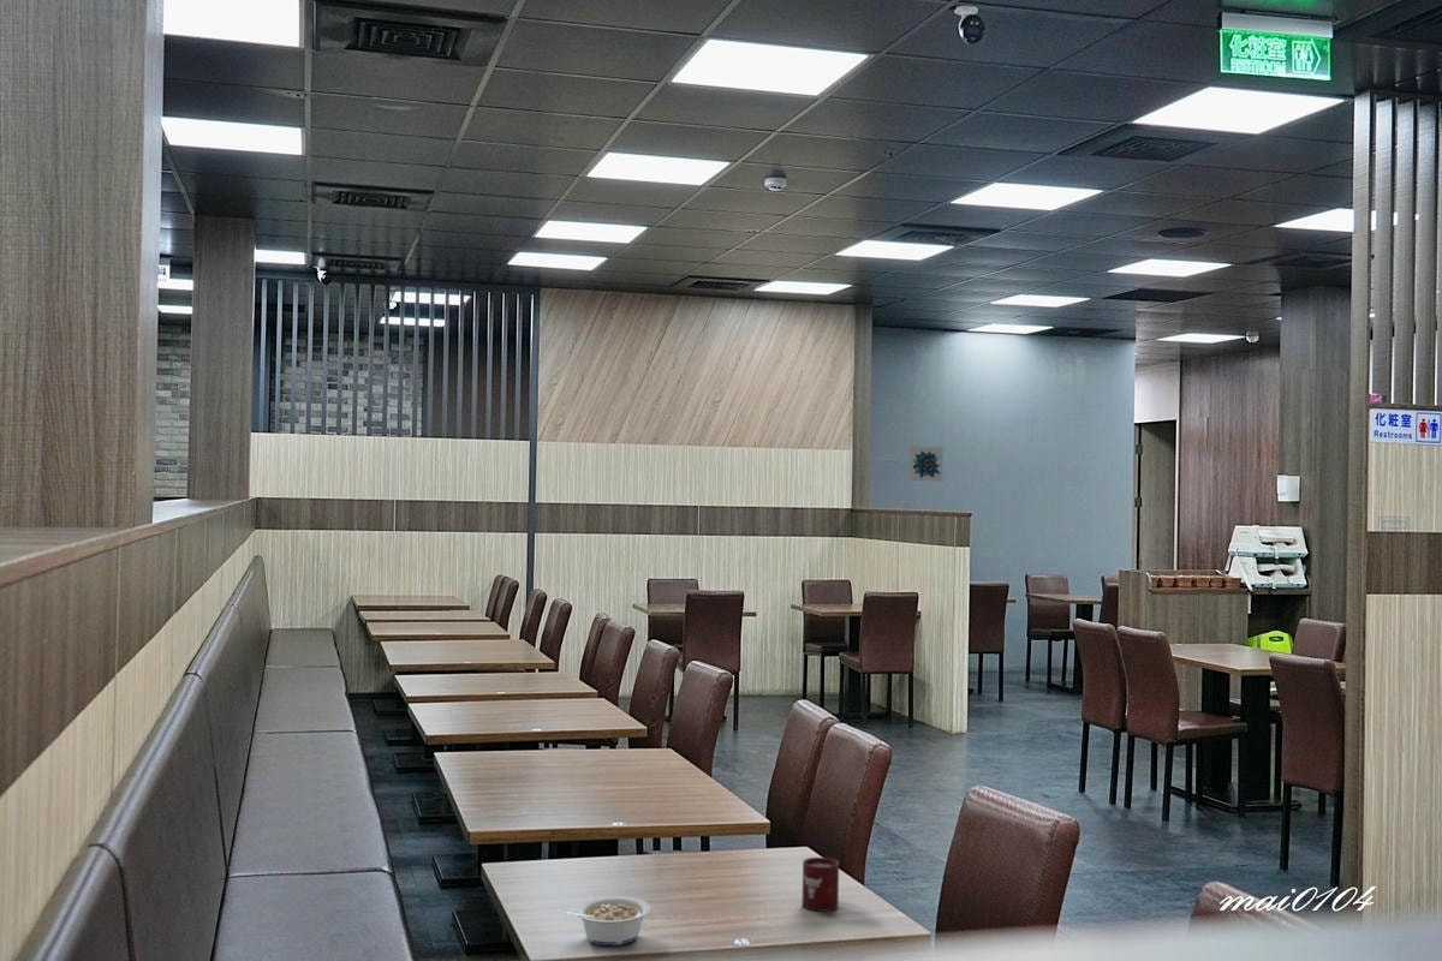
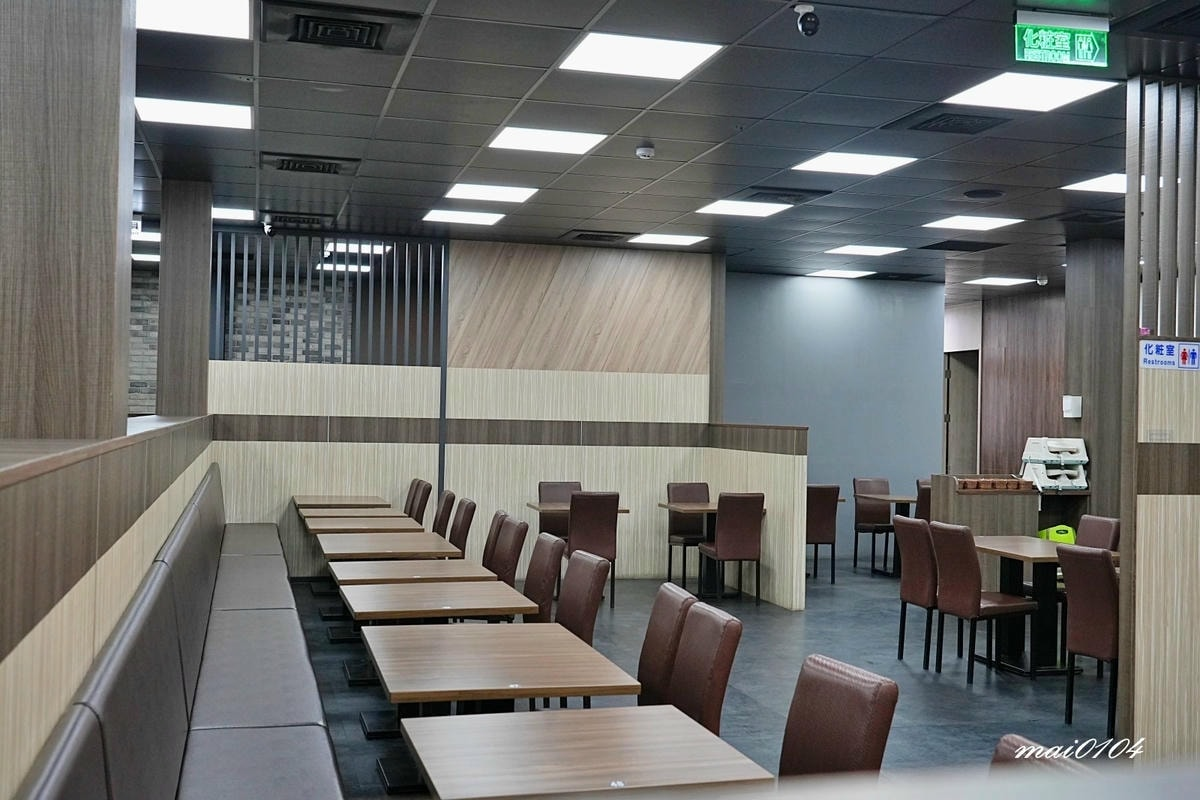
- cup (822, 882)
- wall art (925, 464)
- legume (610, 920)
